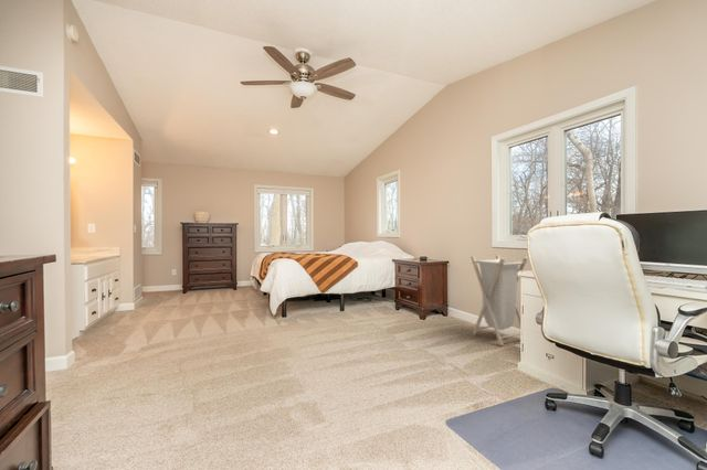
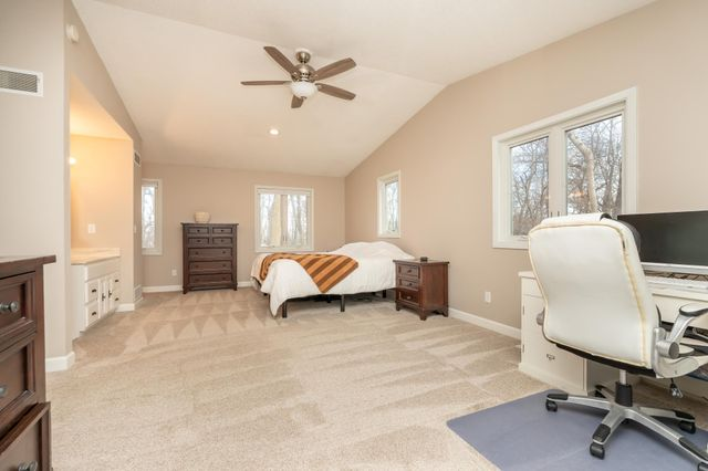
- laundry hamper (498, 297)
